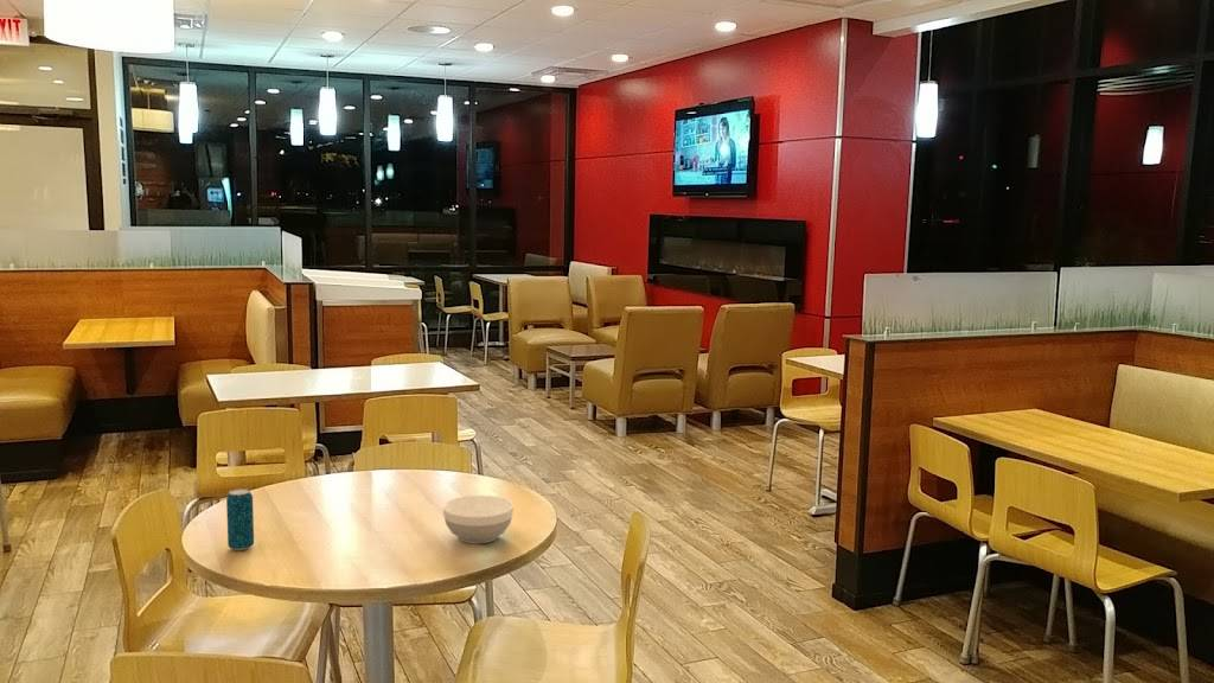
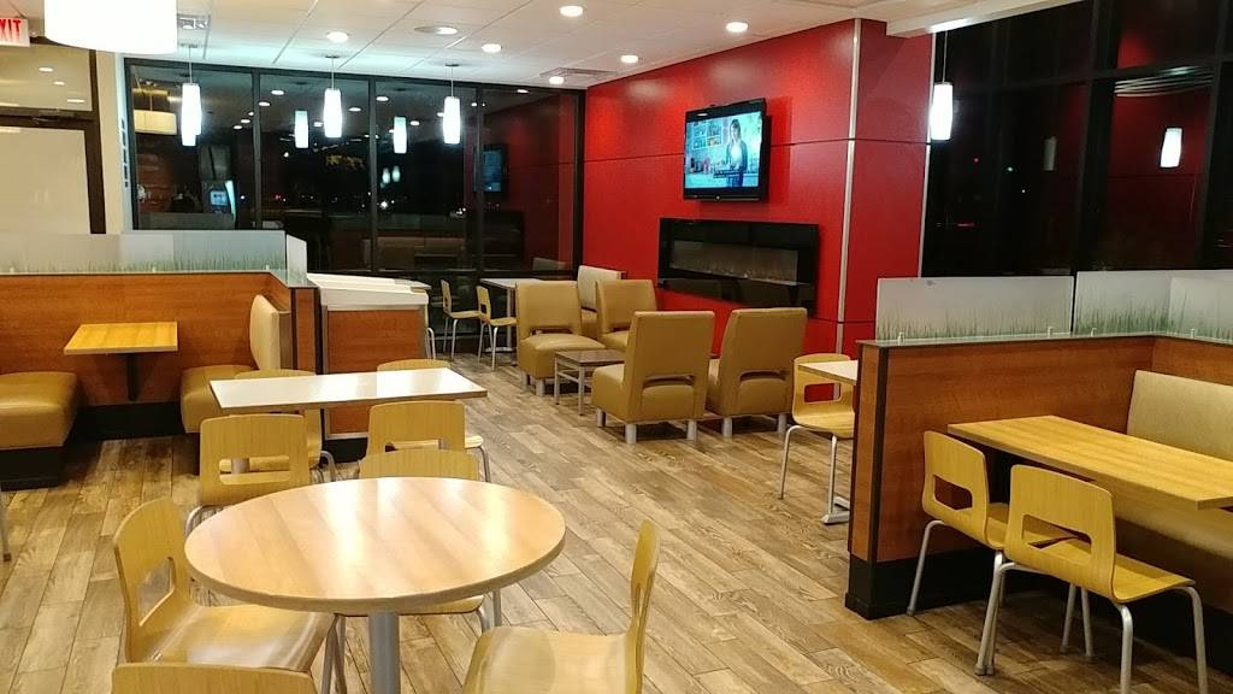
- beverage can (239, 519)
- bowl (478, 521)
